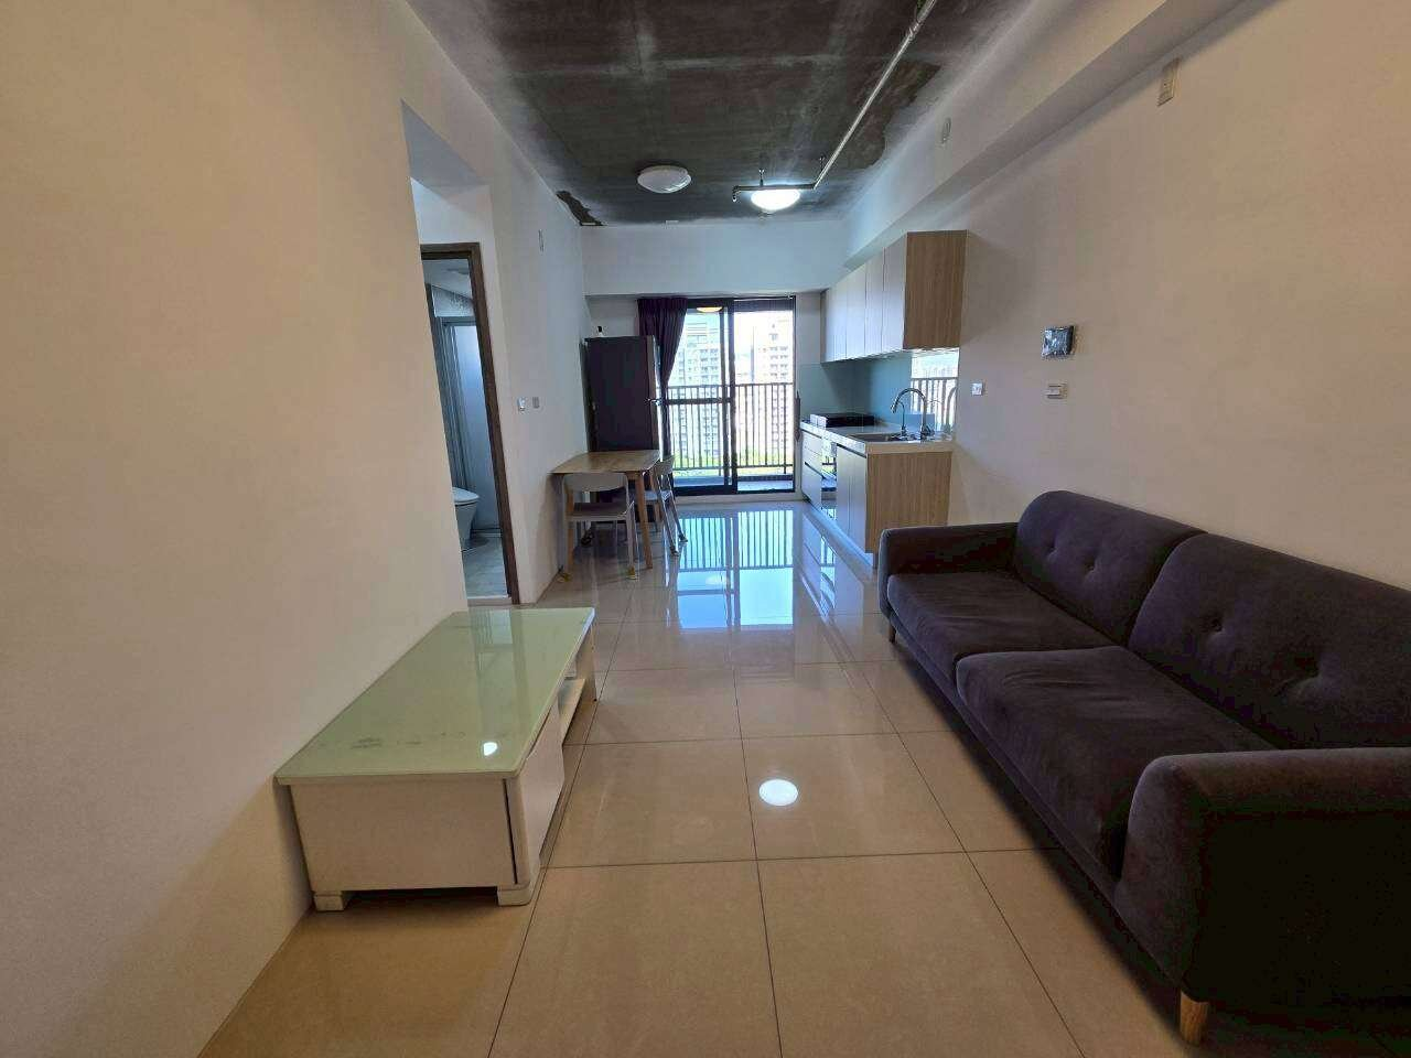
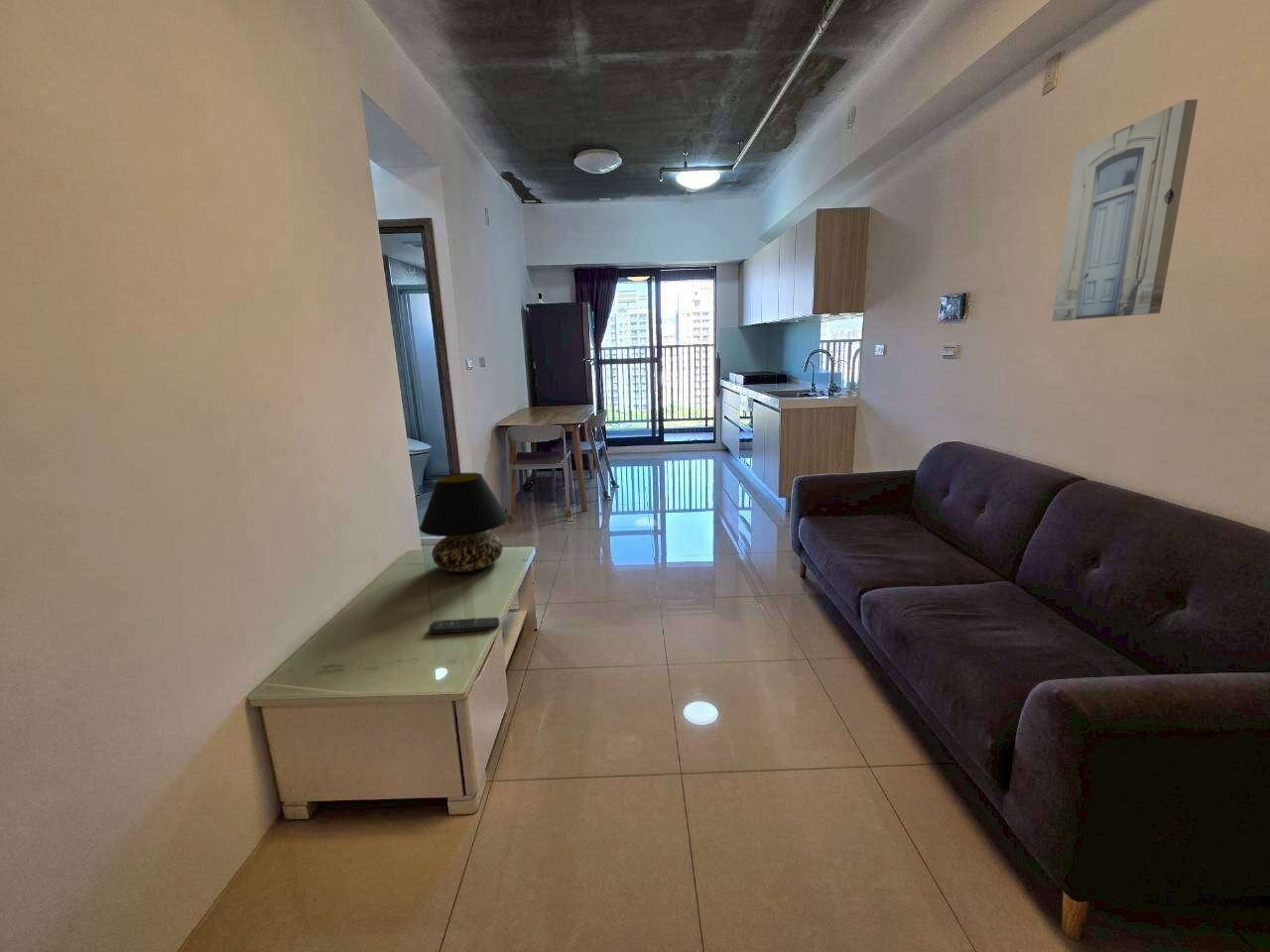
+ remote control (464, 625)
+ table lamp (464, 522)
+ wall art (1114, 226)
